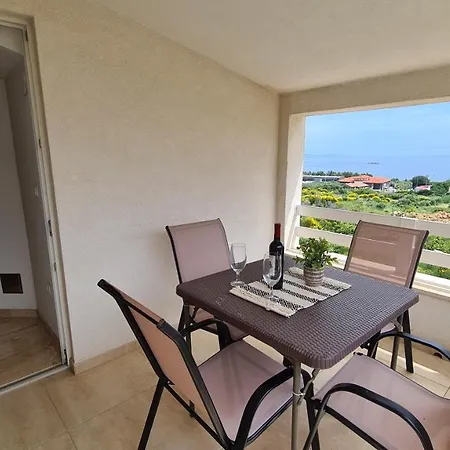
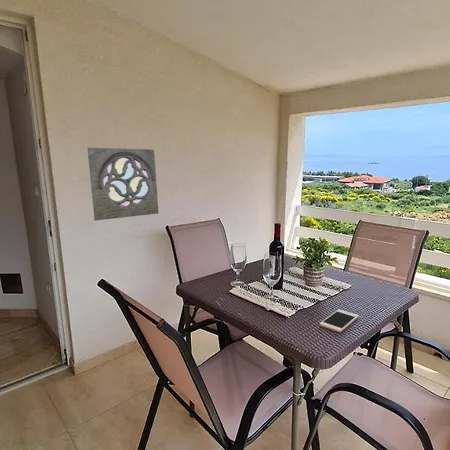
+ cell phone (339, 320)
+ wall ornament (125, 183)
